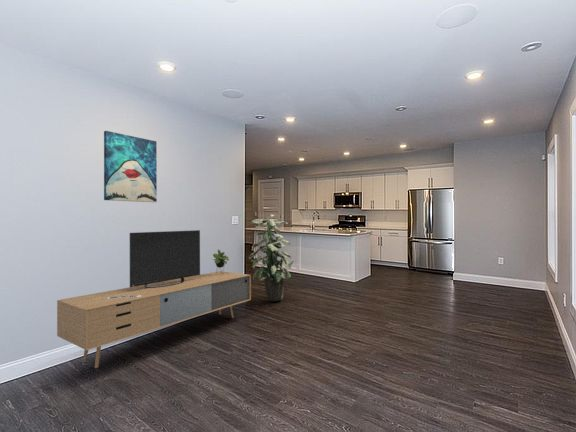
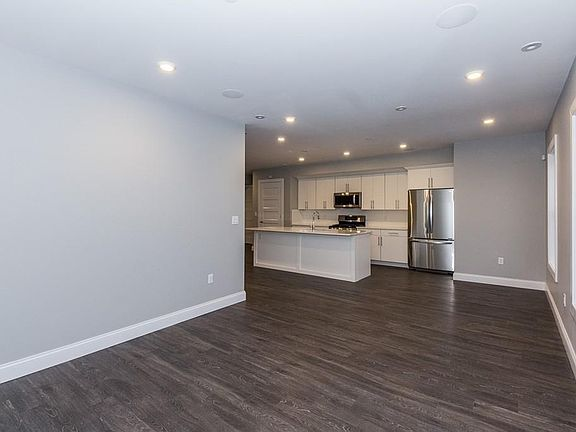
- indoor plant (270, 257)
- media console (170, 283)
- wall art (131, 168)
